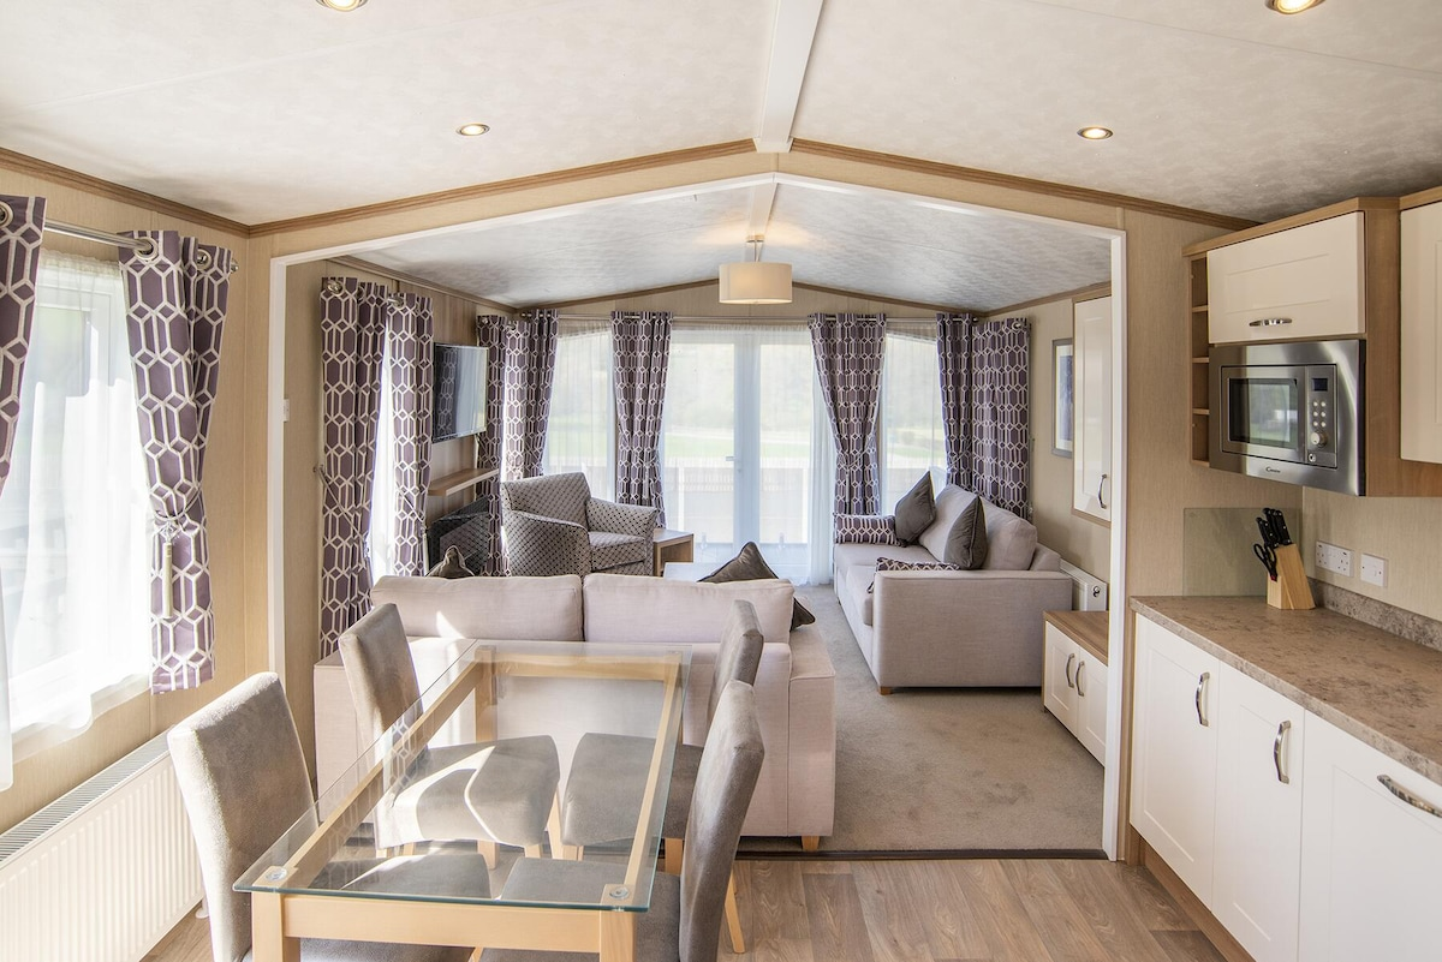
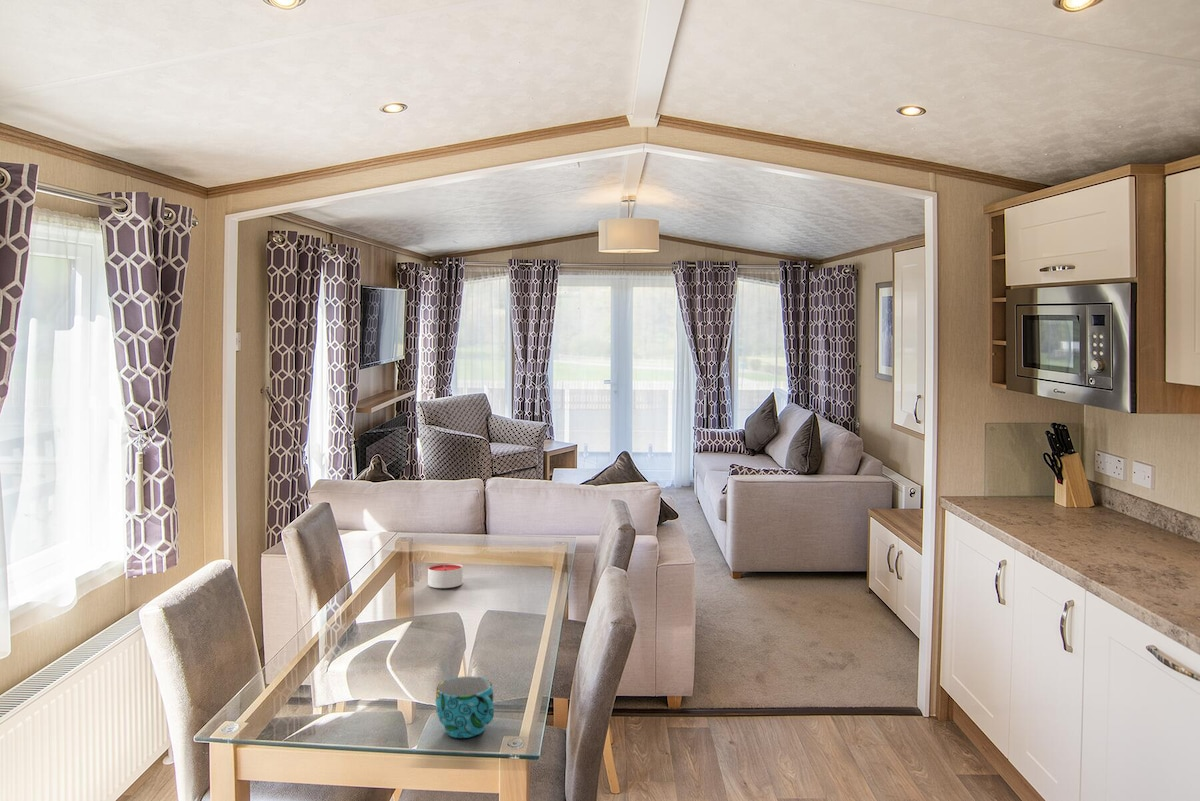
+ candle (445, 574)
+ cup (468, 708)
